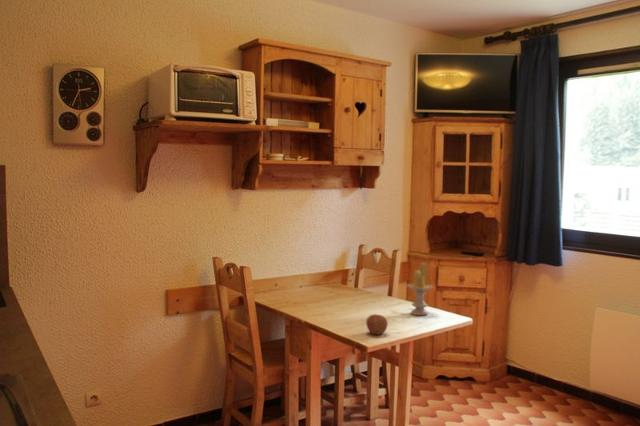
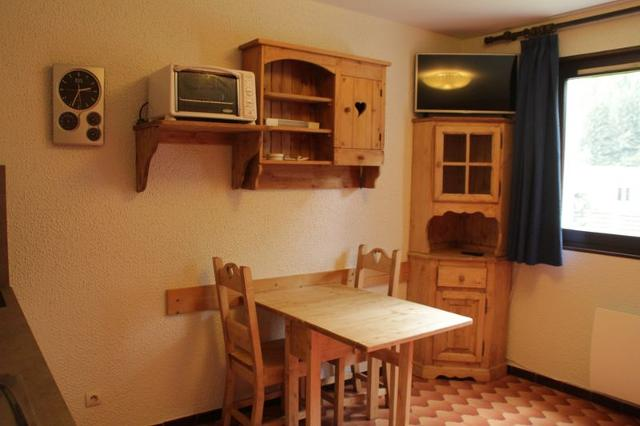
- candle (420, 288)
- apple (376, 324)
